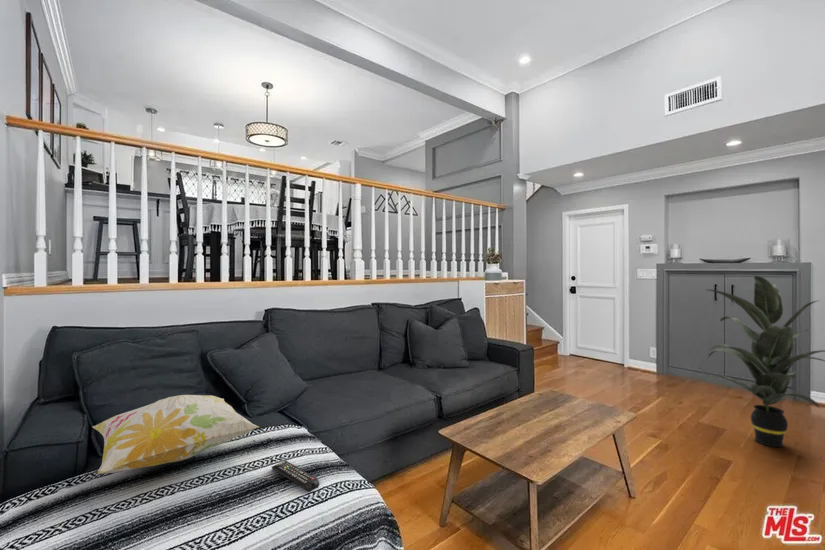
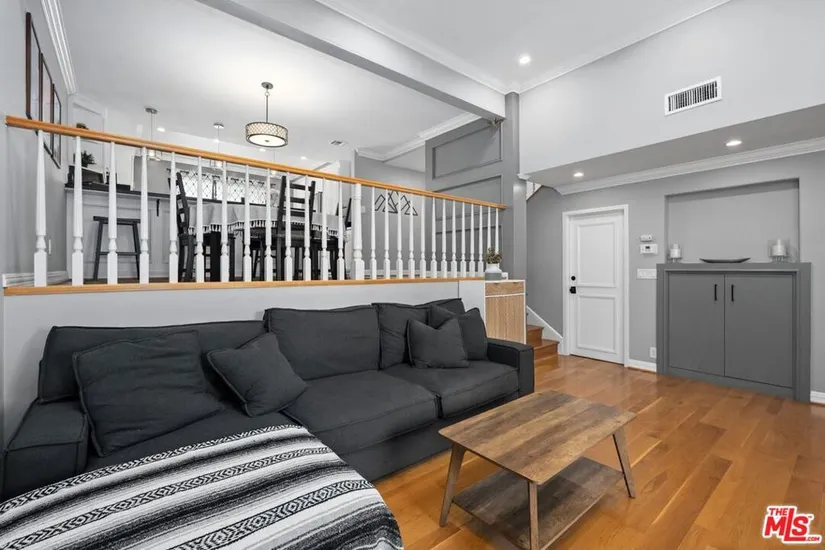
- remote control (294, 474)
- decorative pillow (175, 427)
- indoor plant (760, 358)
